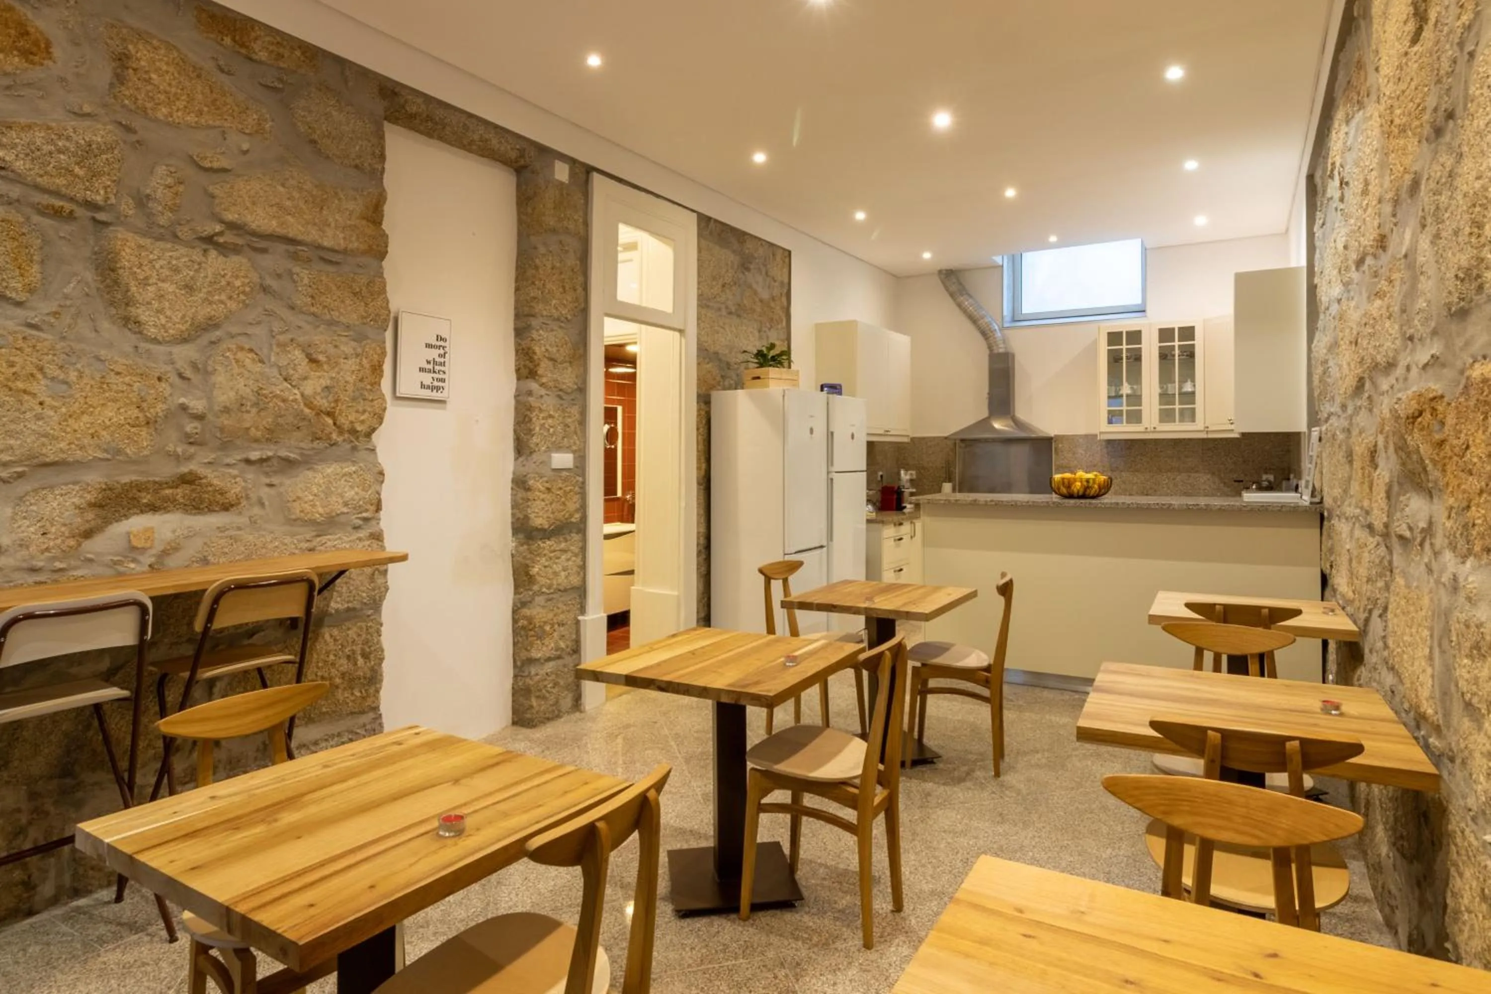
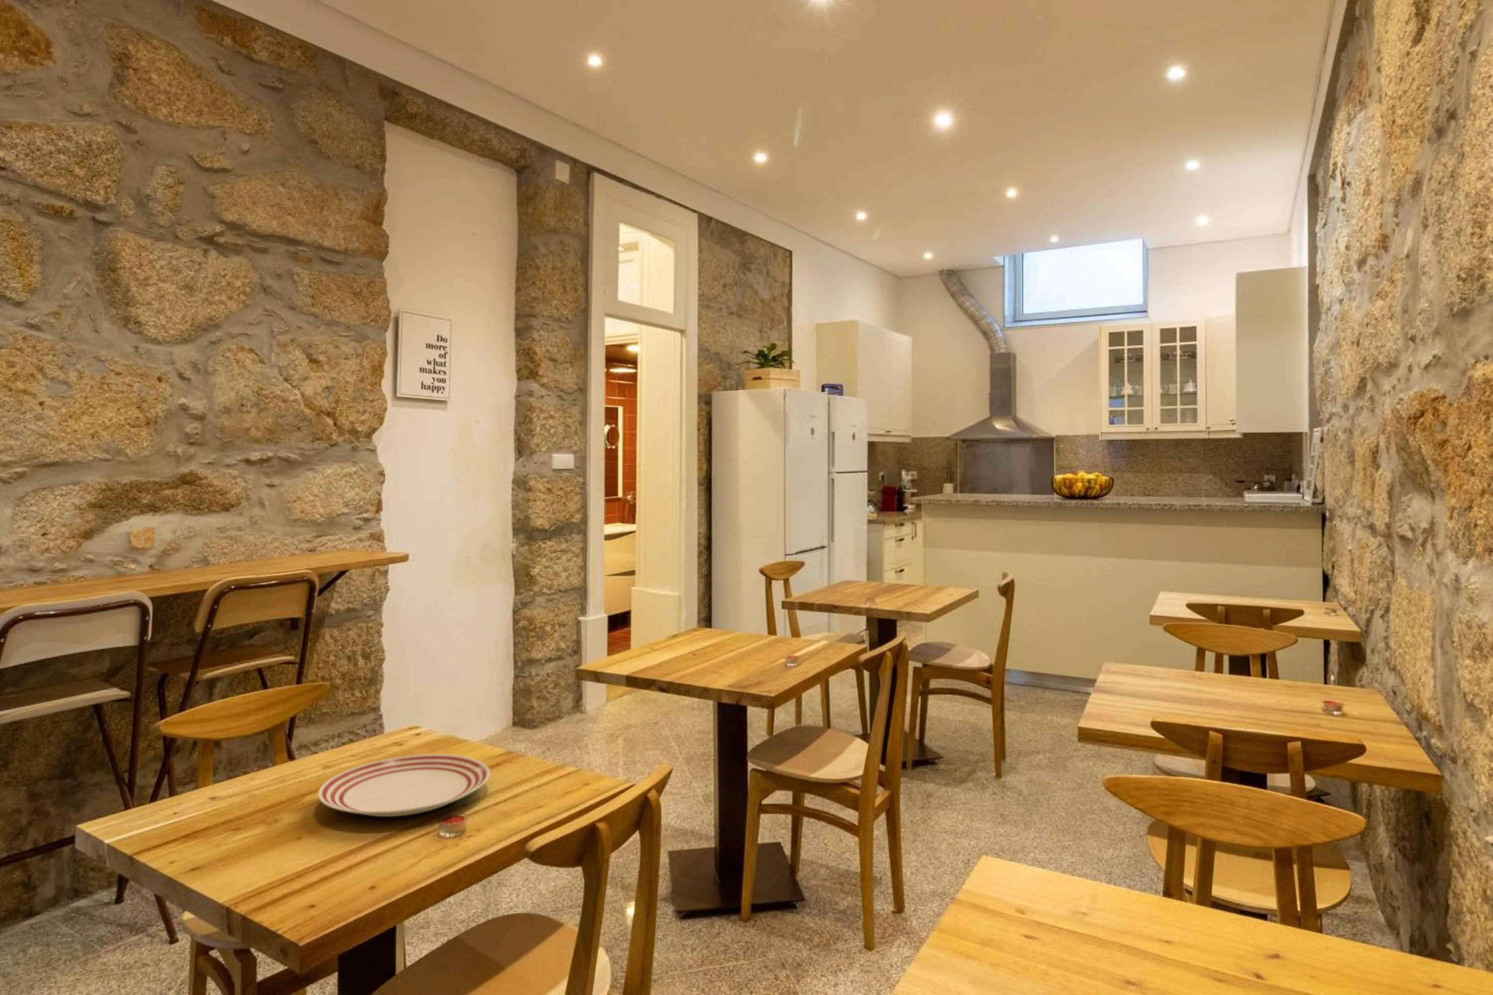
+ dinner plate (407, 787)
